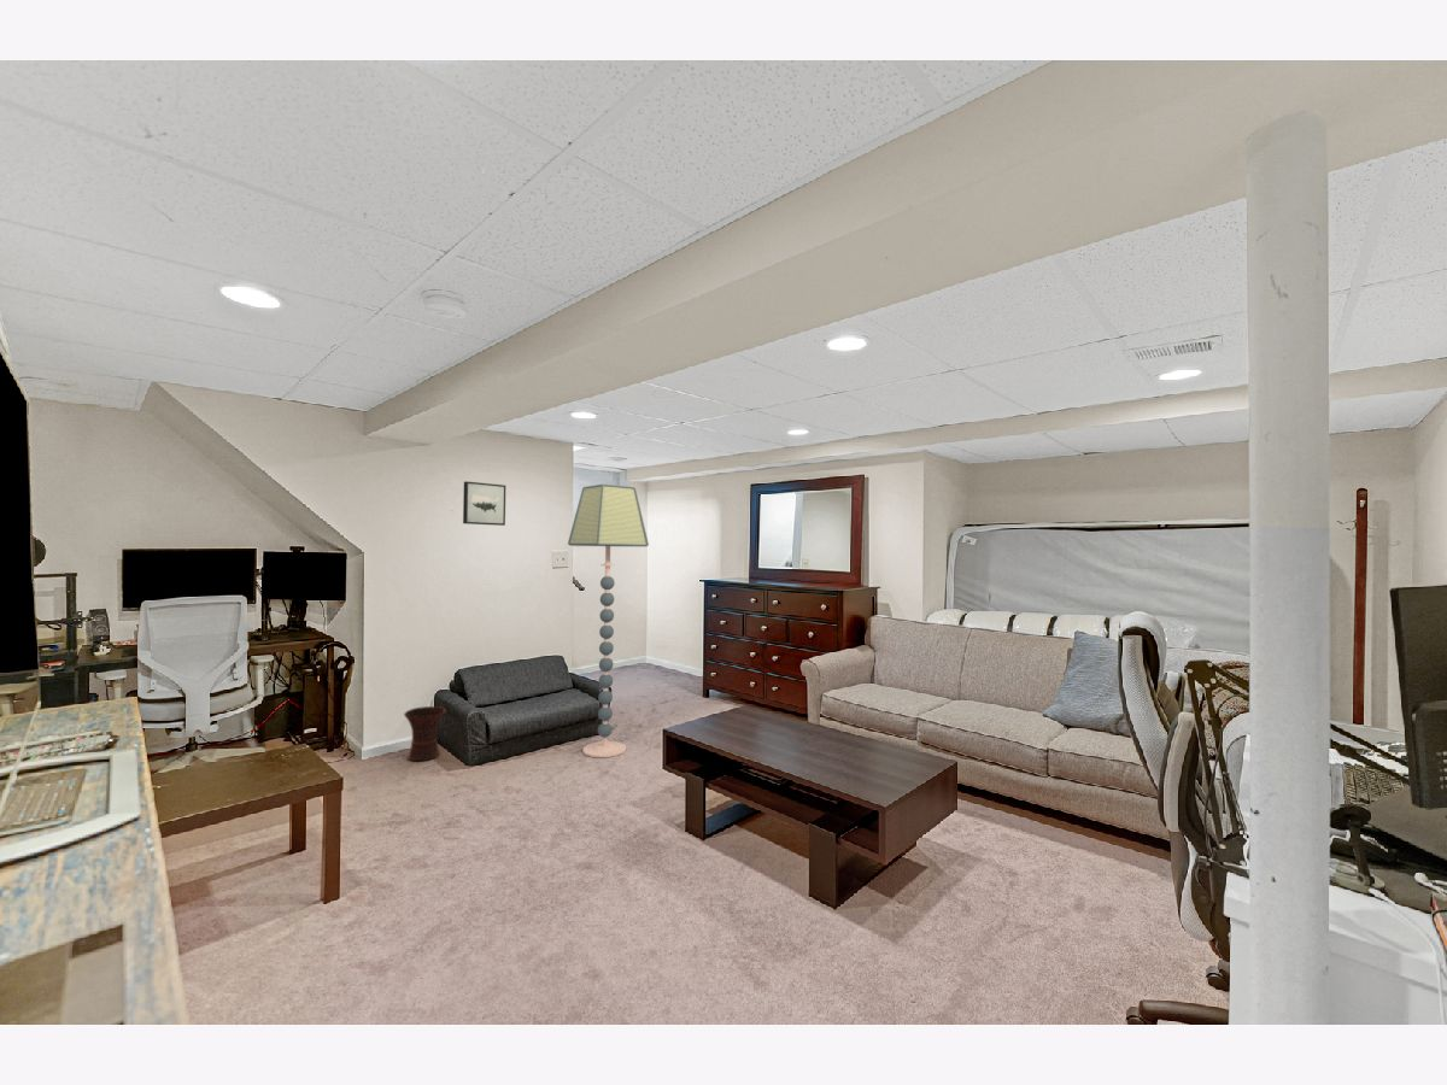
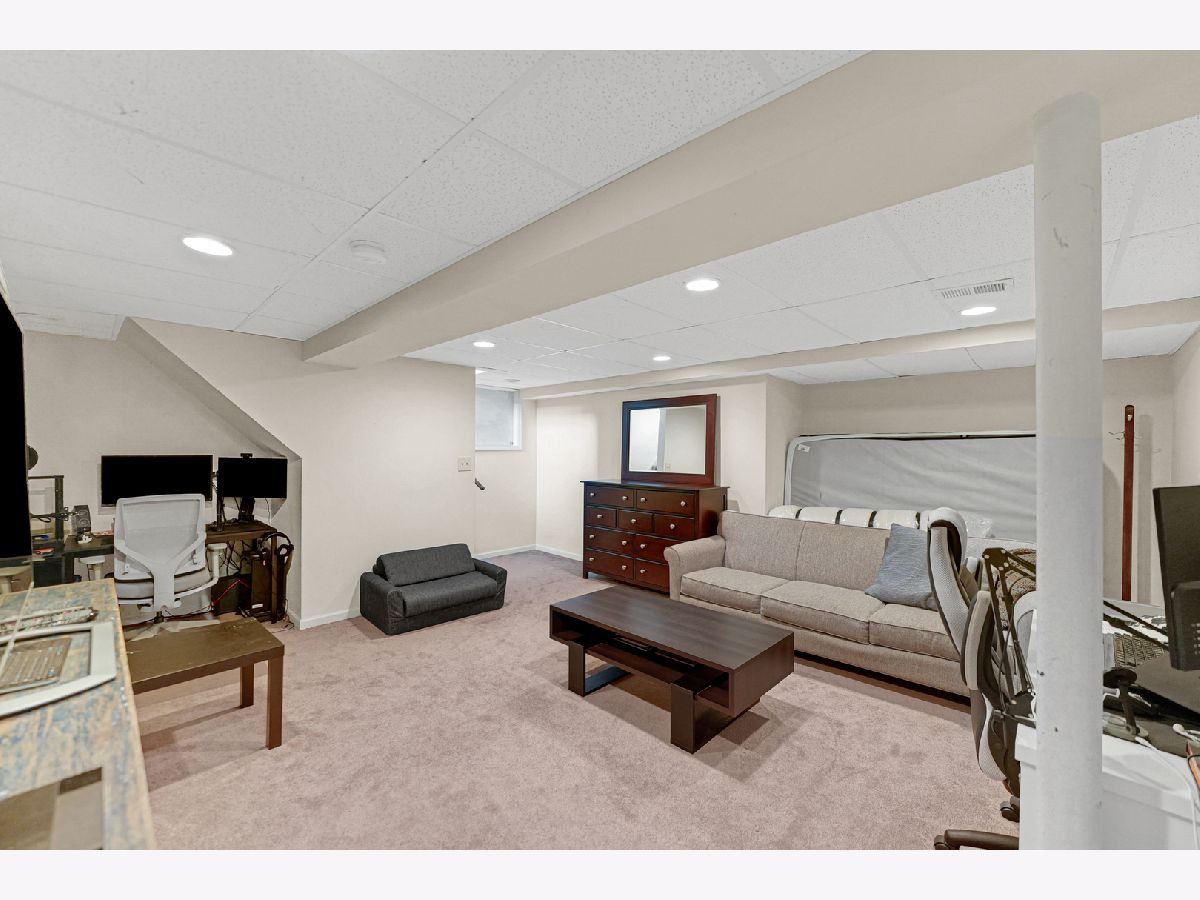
- wall art (485, 504)
- floor lamp (607, 617)
- vase (424, 733)
